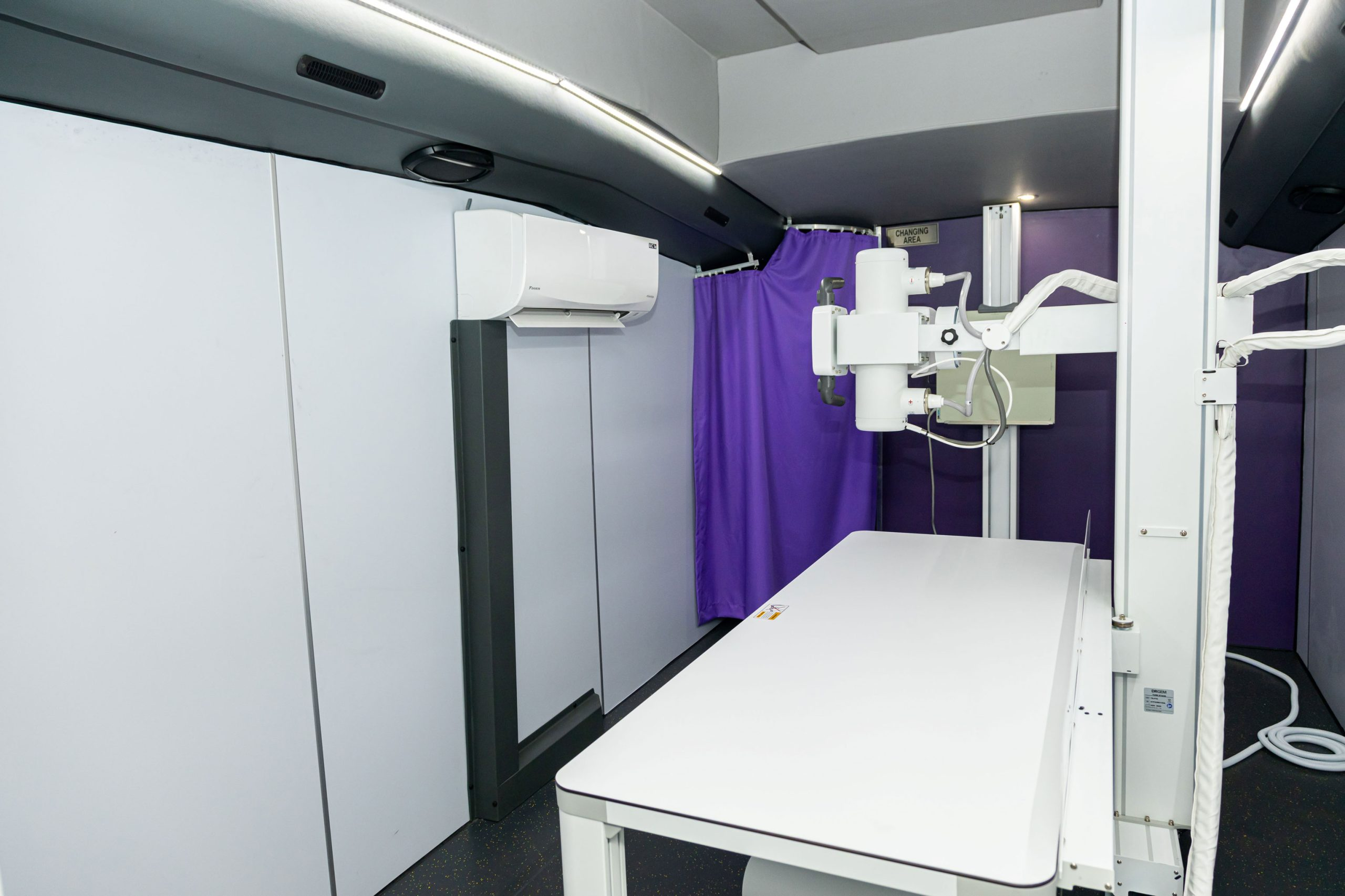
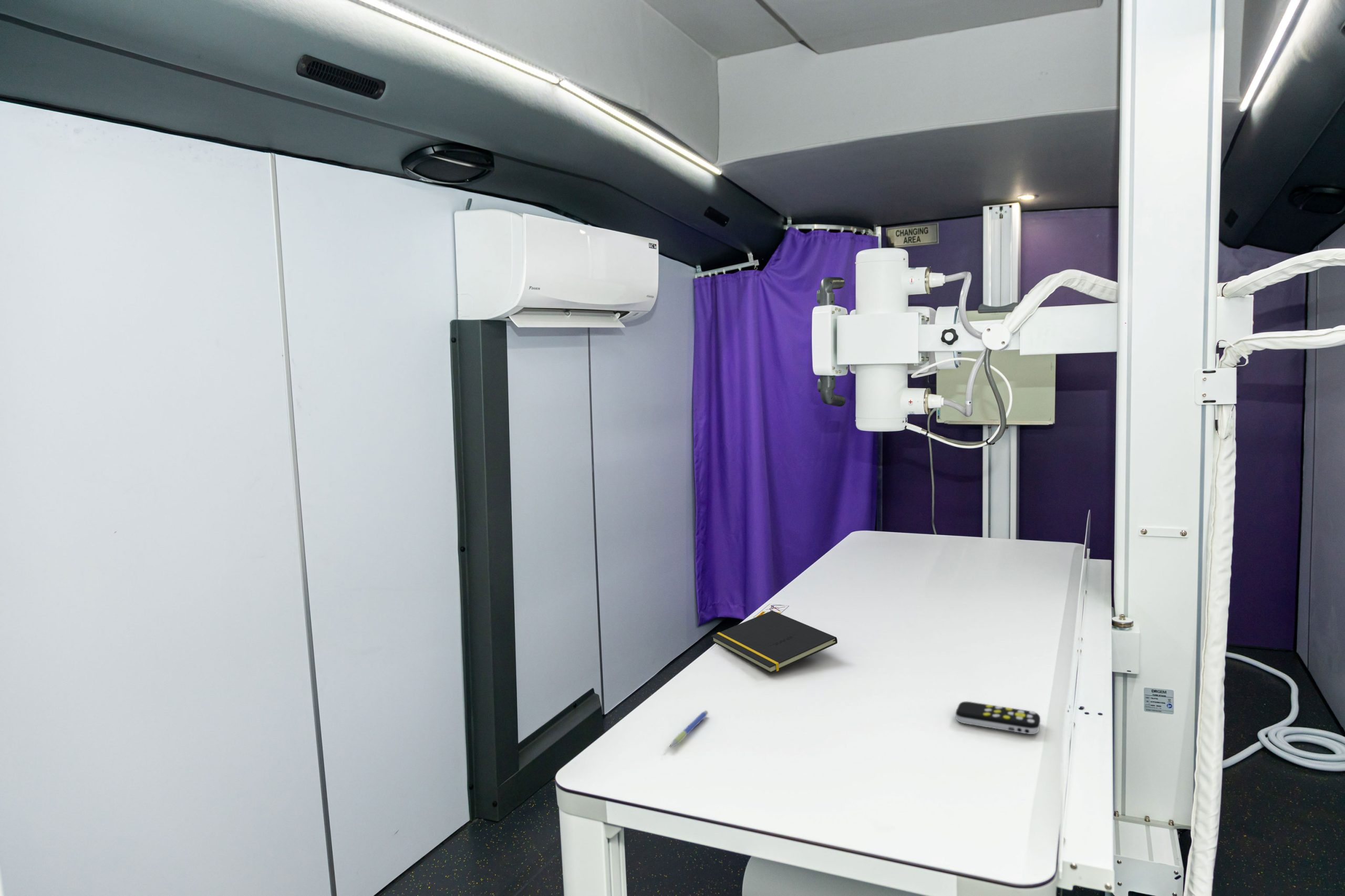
+ notepad (772, 639)
+ remote control (997, 716)
+ pen (689, 729)
